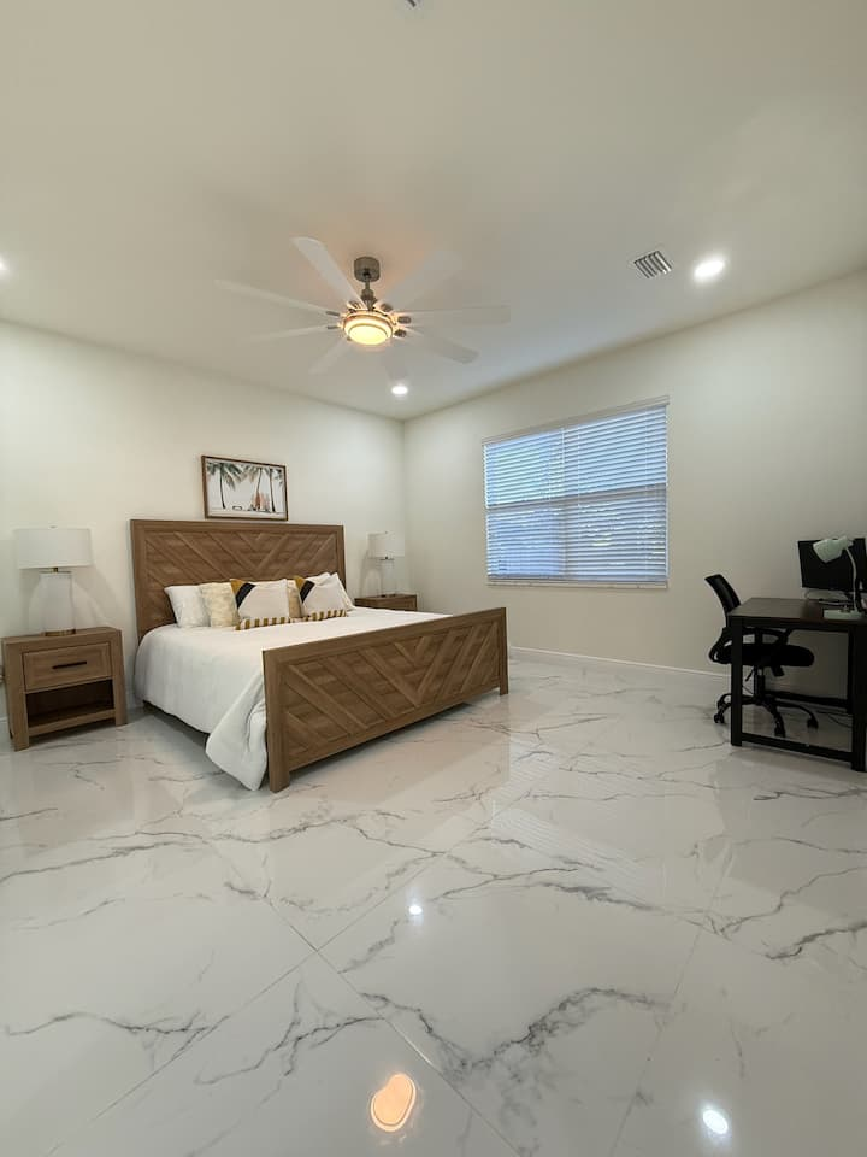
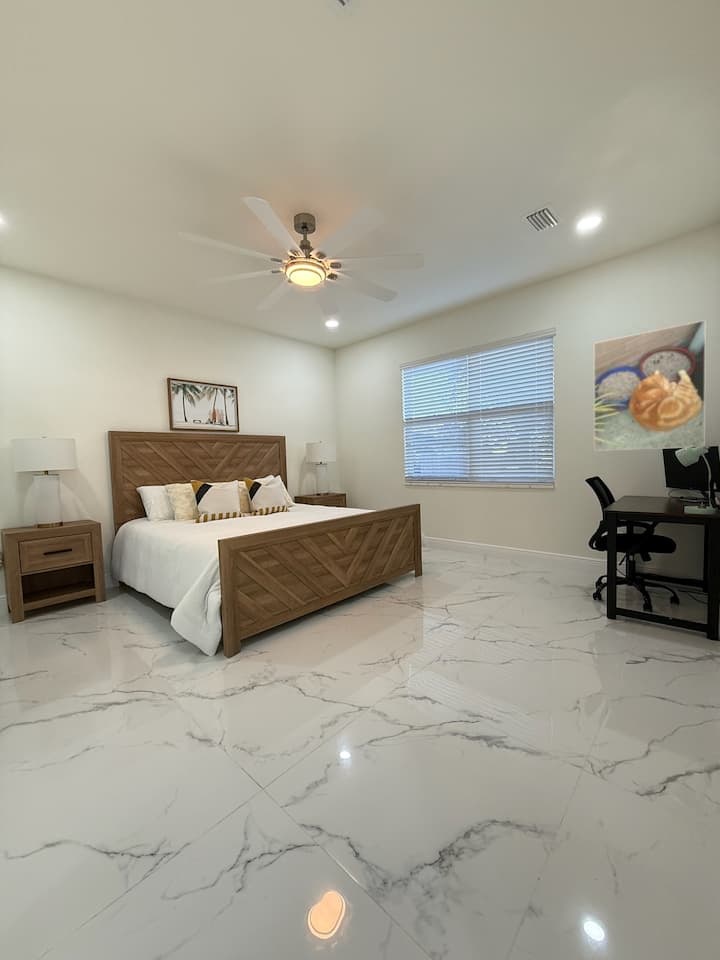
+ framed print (645, 391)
